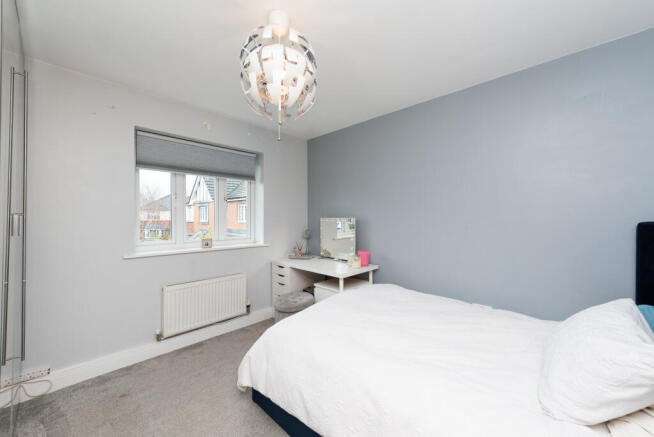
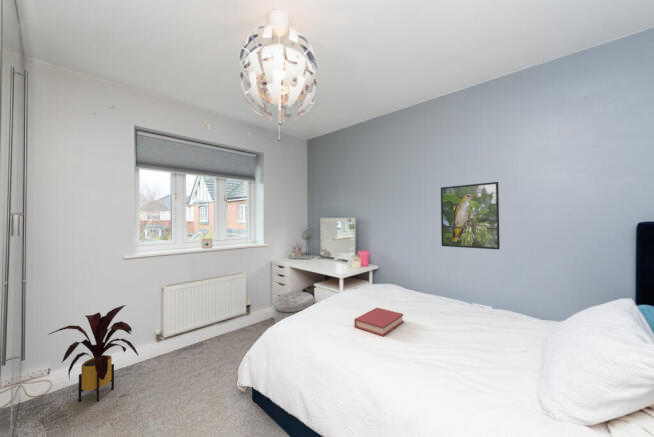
+ house plant (95, 353)
+ hardback book (379, 320)
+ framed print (468, 216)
